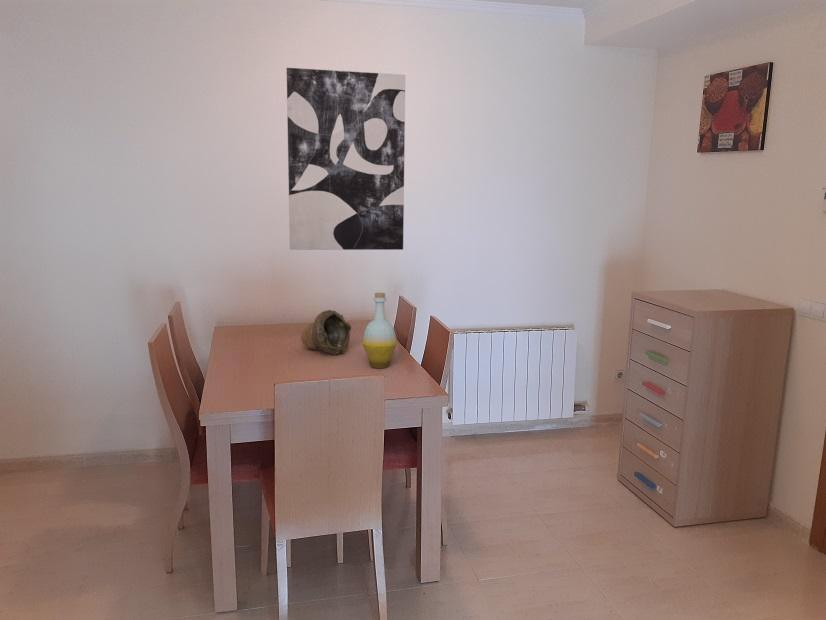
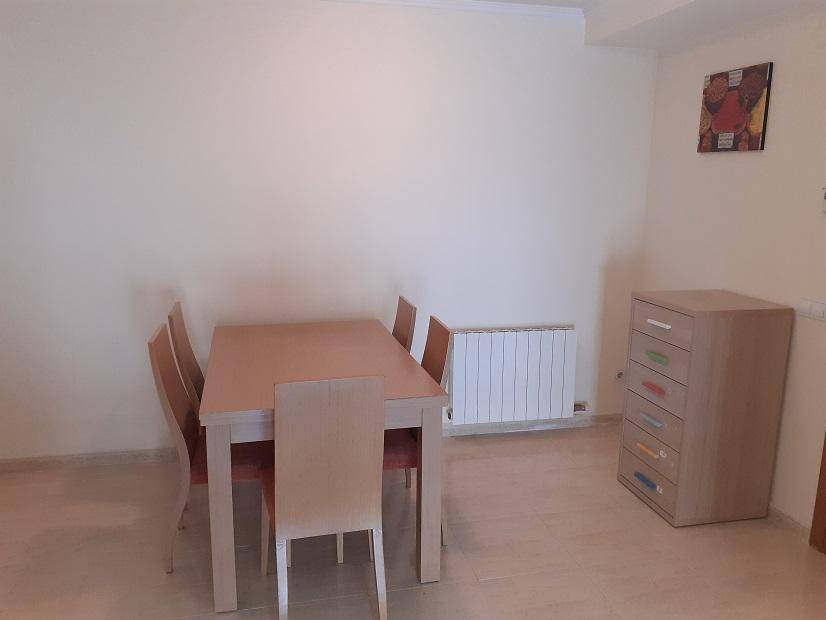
- wall art (347, 162)
- decorative bowl (324, 330)
- bottle (379, 329)
